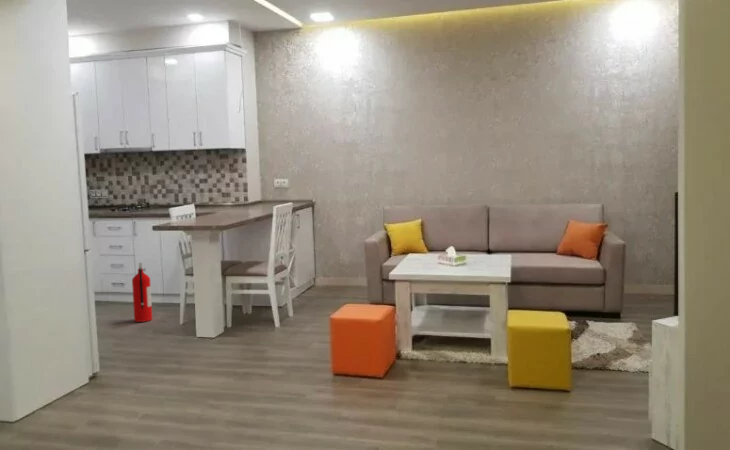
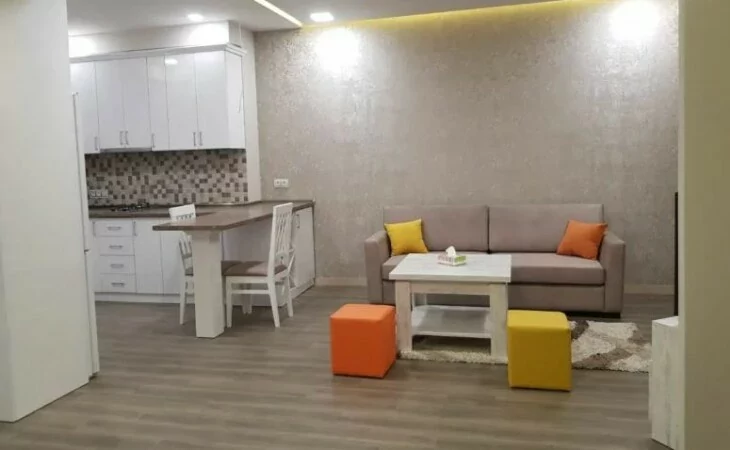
- fire extinguisher (141, 292)
